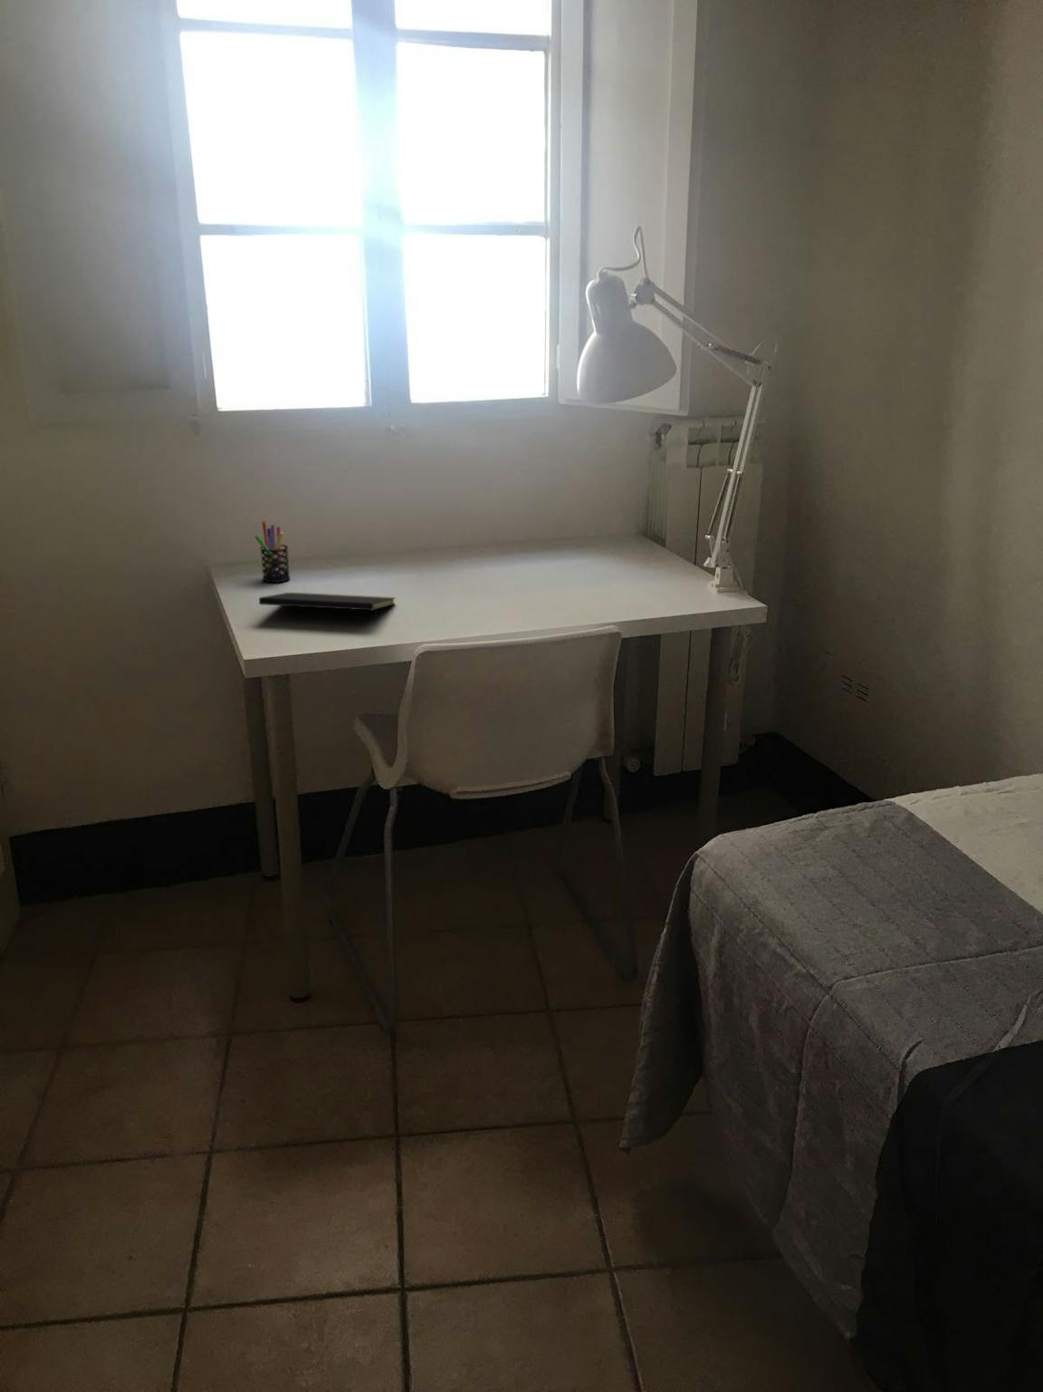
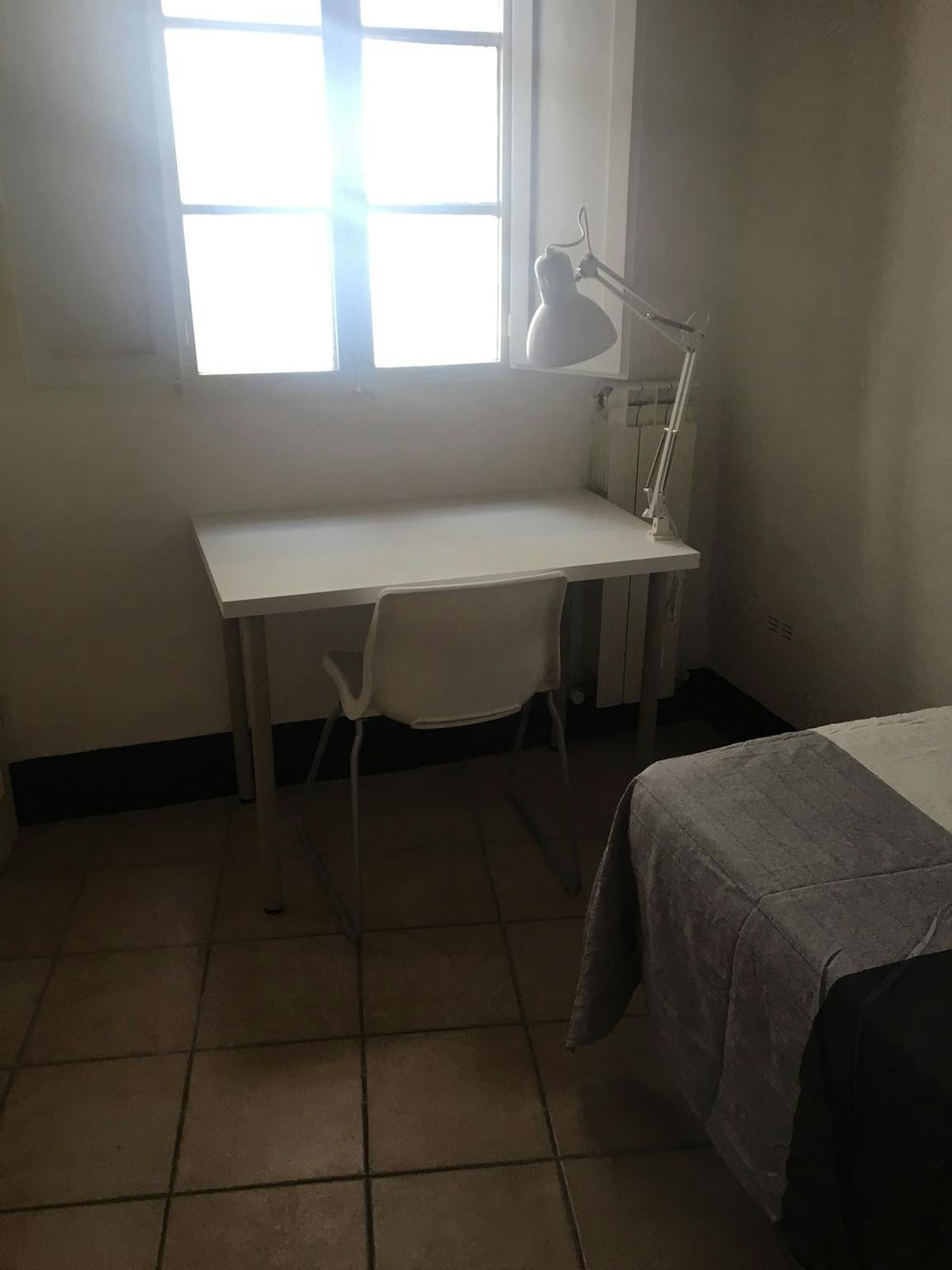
- notepad (329, 601)
- pen holder (271, 551)
